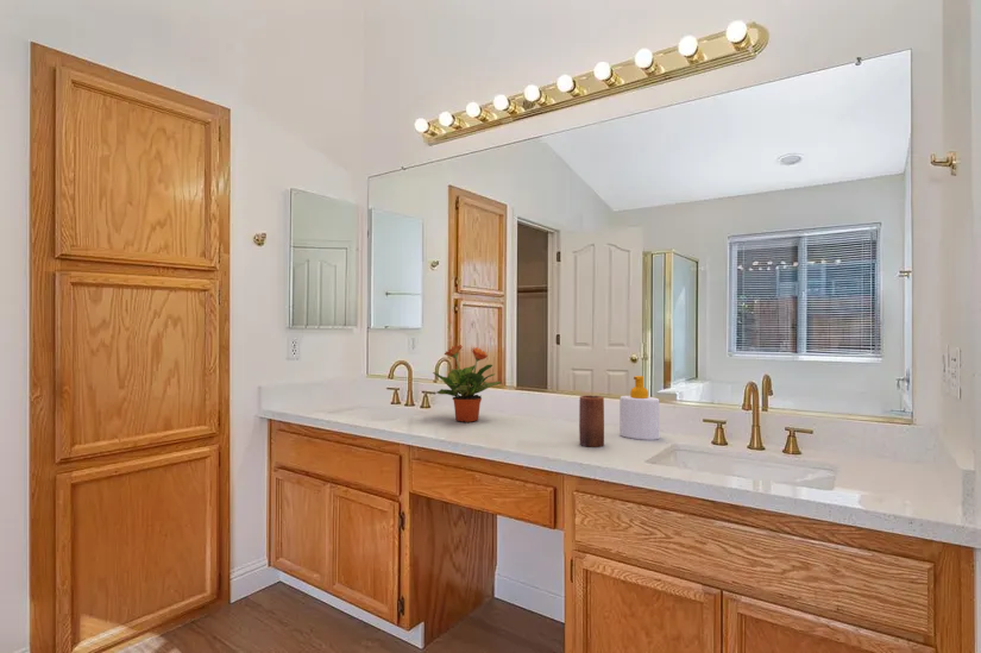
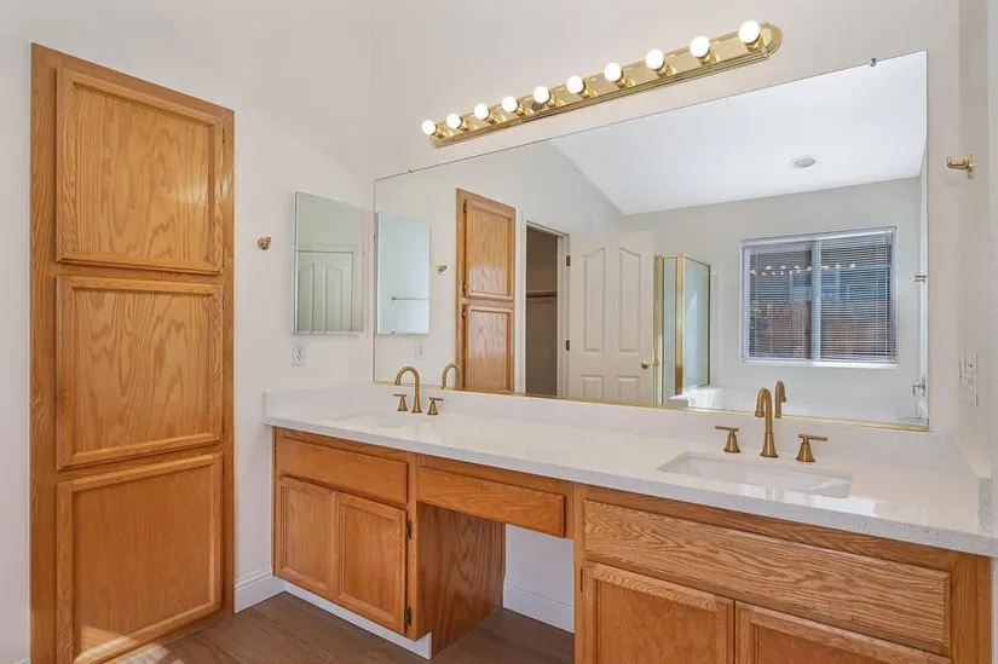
- candle (591, 420)
- potted plant (466, 382)
- soap bottle (639, 406)
